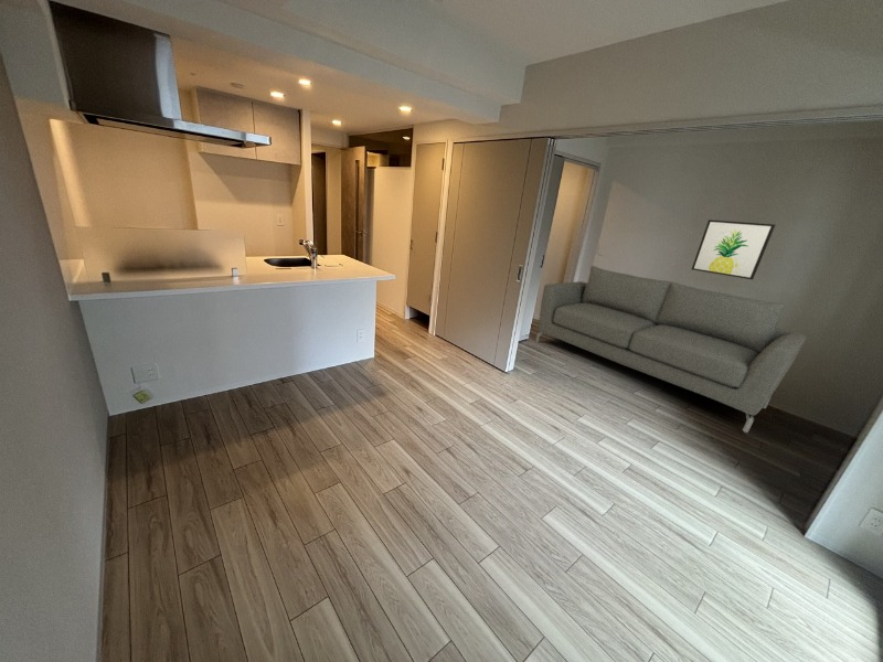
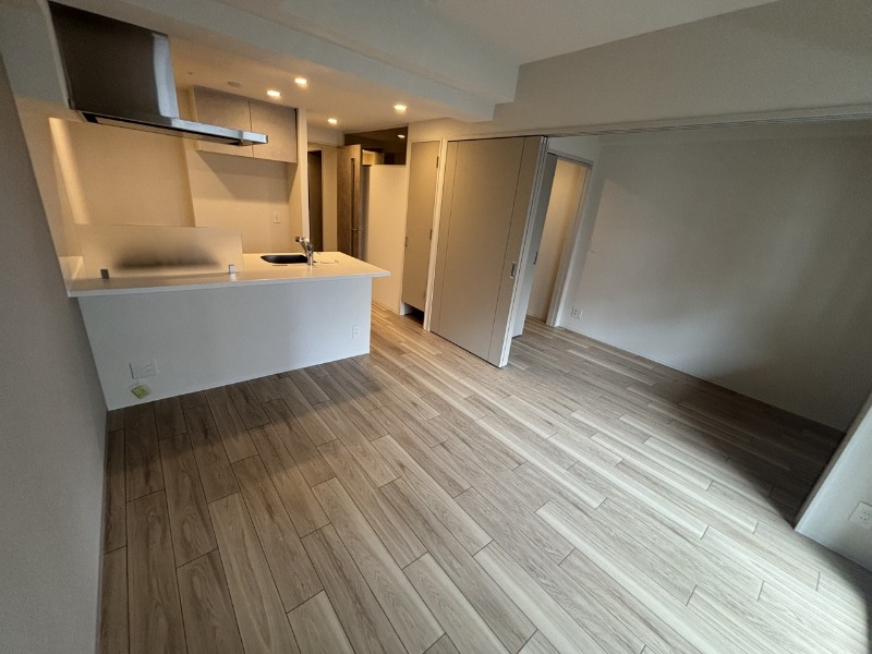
- sofa (648, 328)
- wall art (730, 248)
